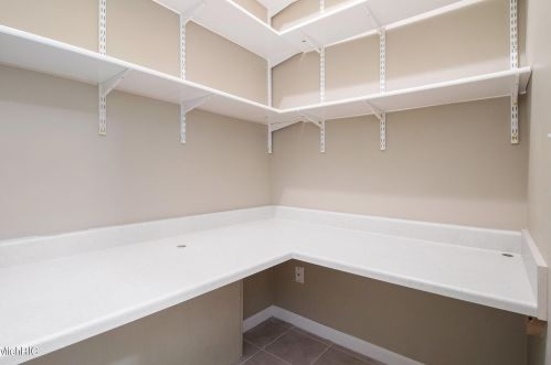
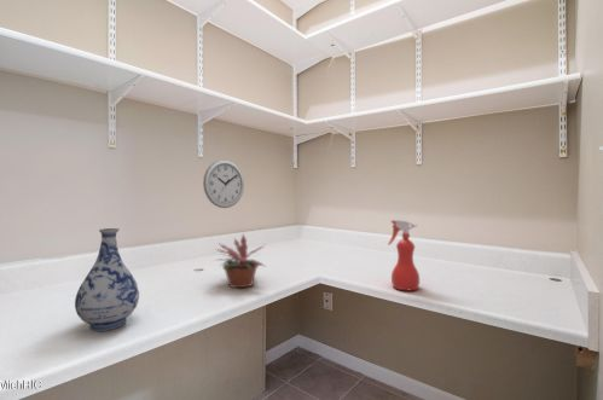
+ wall clock (225, 184)
+ spray bottle (402, 254)
+ potted plant (240, 259)
+ vase (108, 277)
